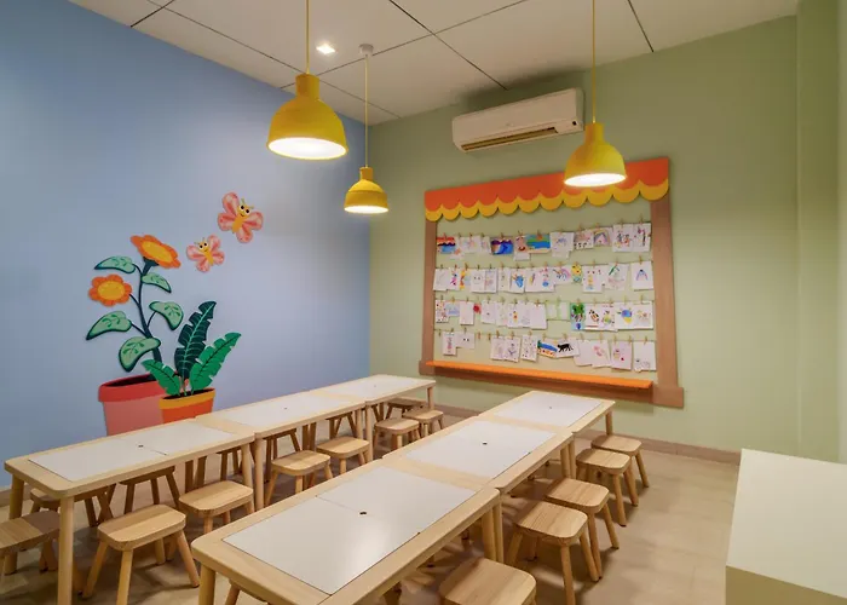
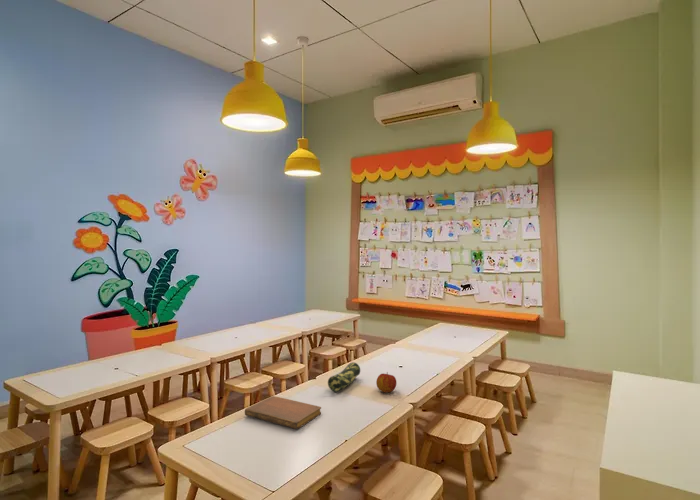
+ pencil case (344, 376)
+ notebook (283, 411)
+ apple (386, 381)
